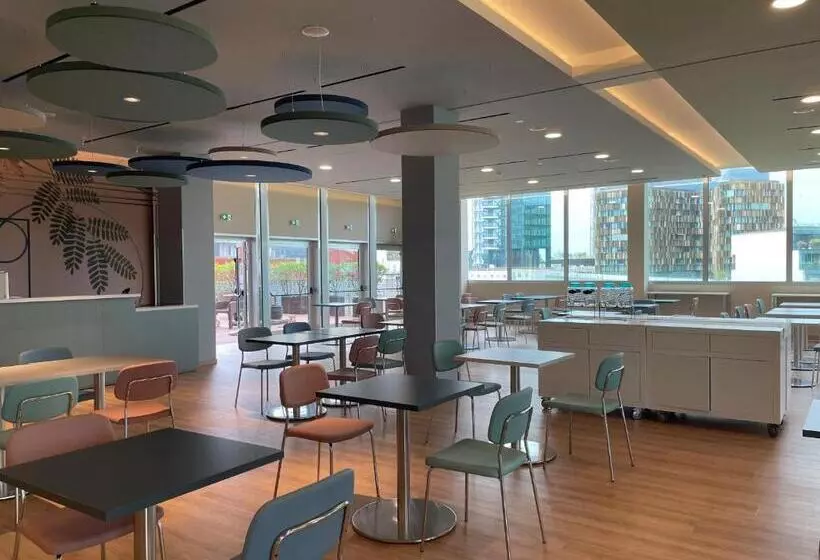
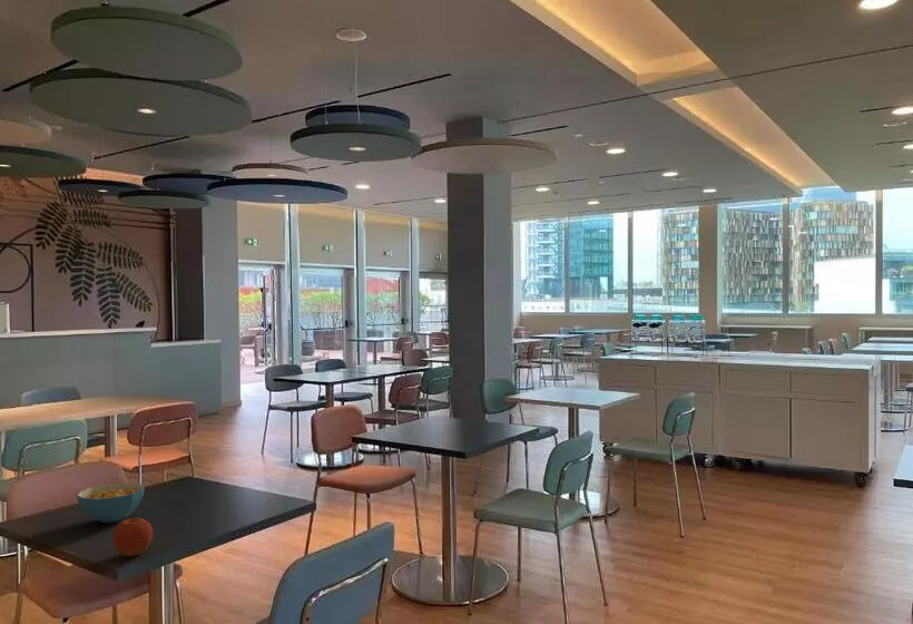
+ cereal bowl (111, 505)
+ fruit (132, 536)
